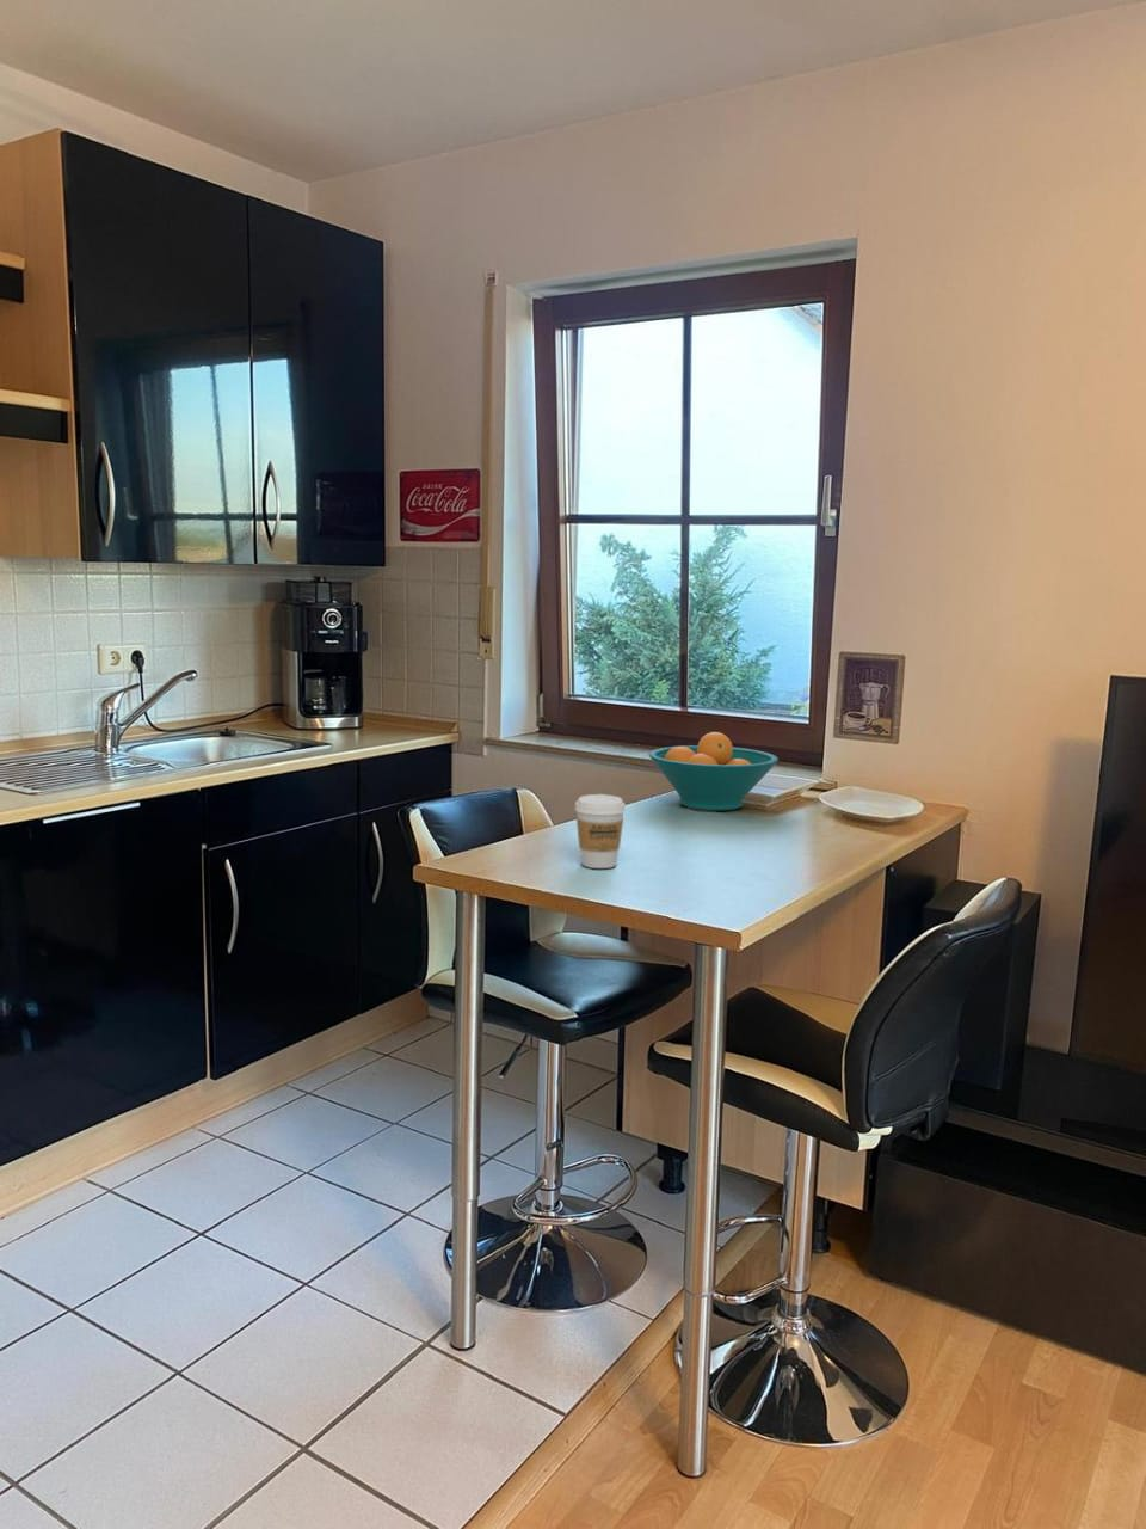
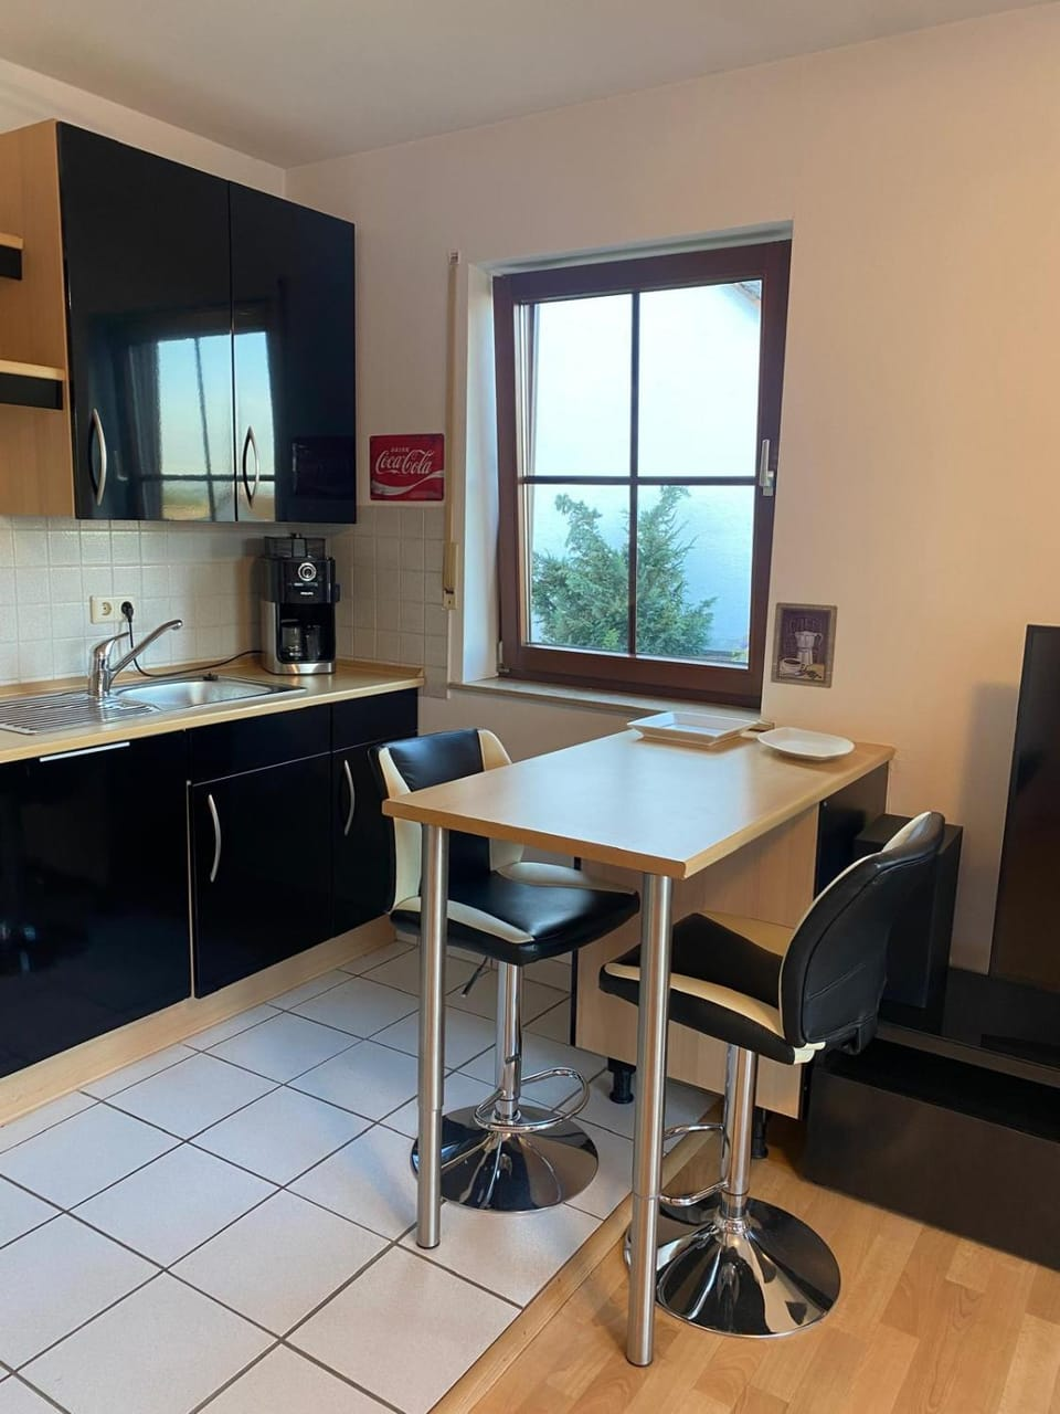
- fruit bowl (711, 768)
- coffee cup (599, 831)
